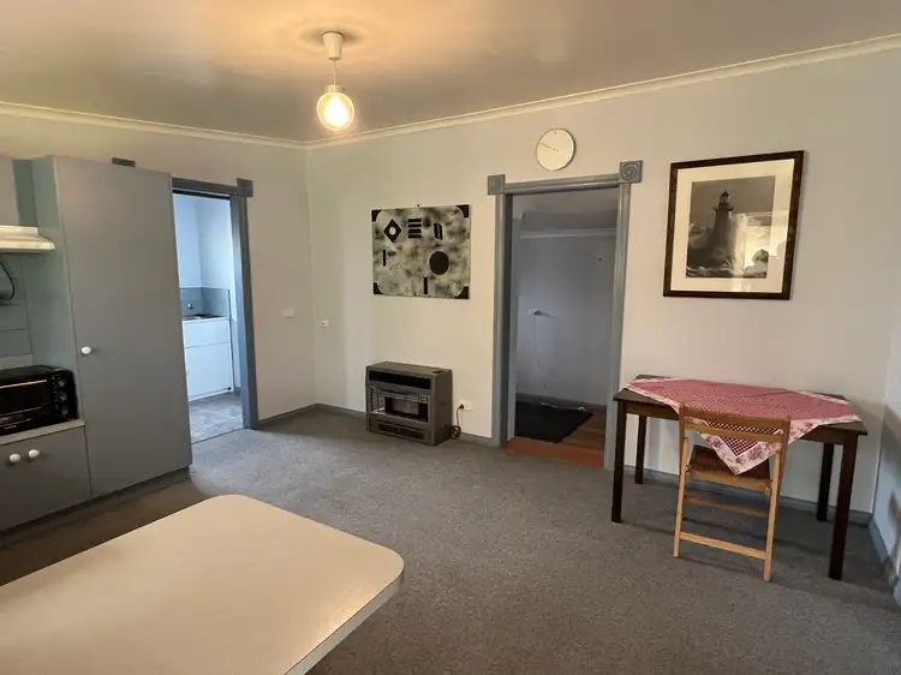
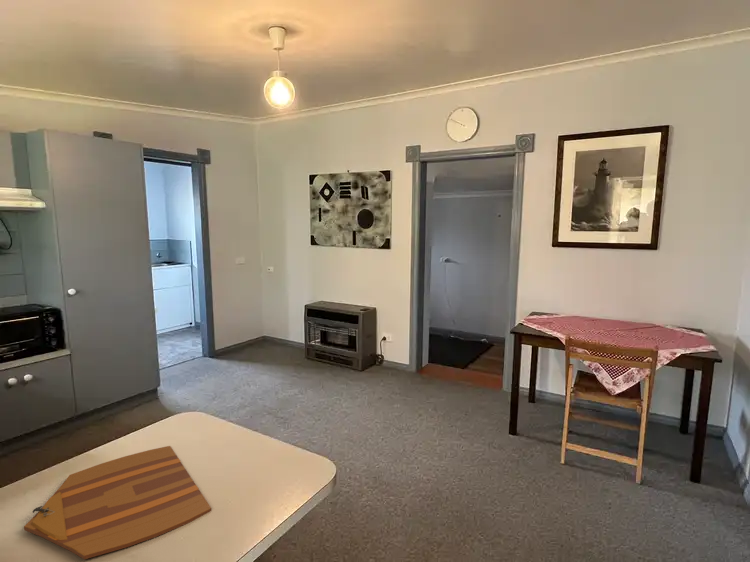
+ cutting board (114, 496)
